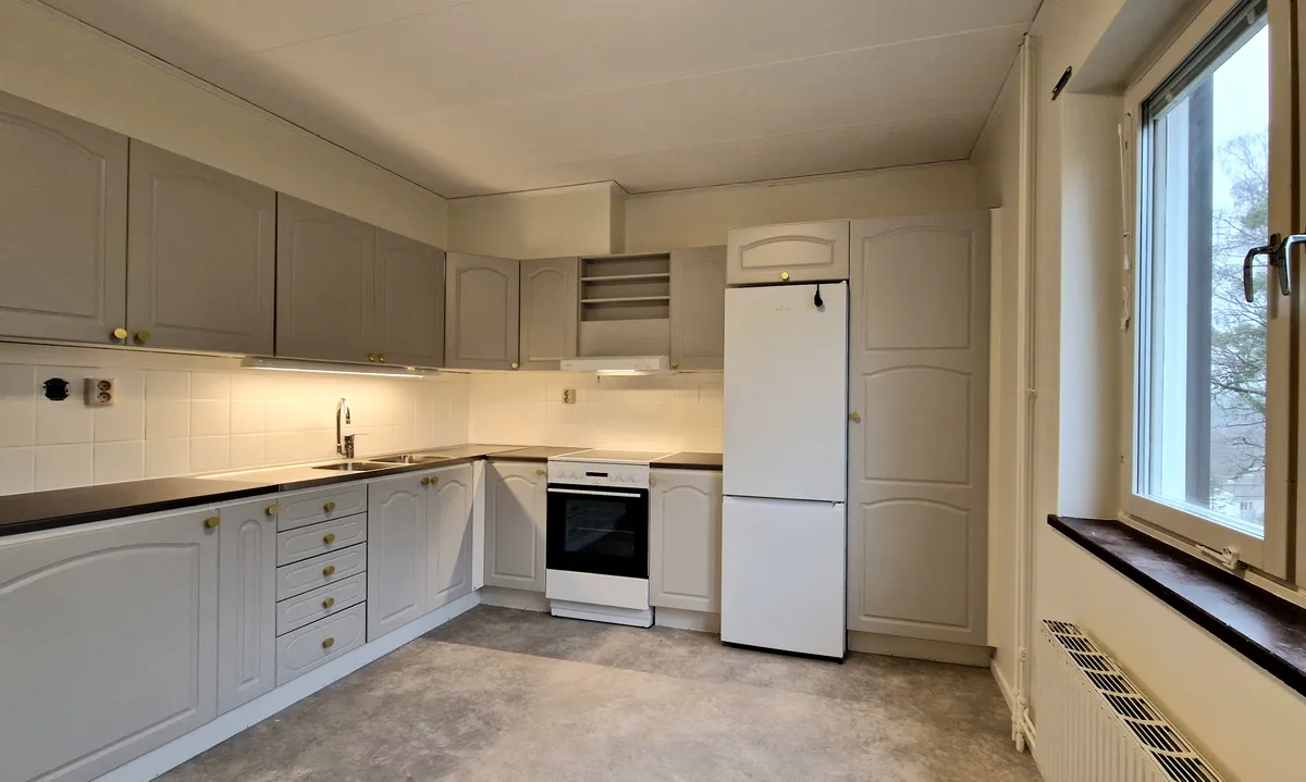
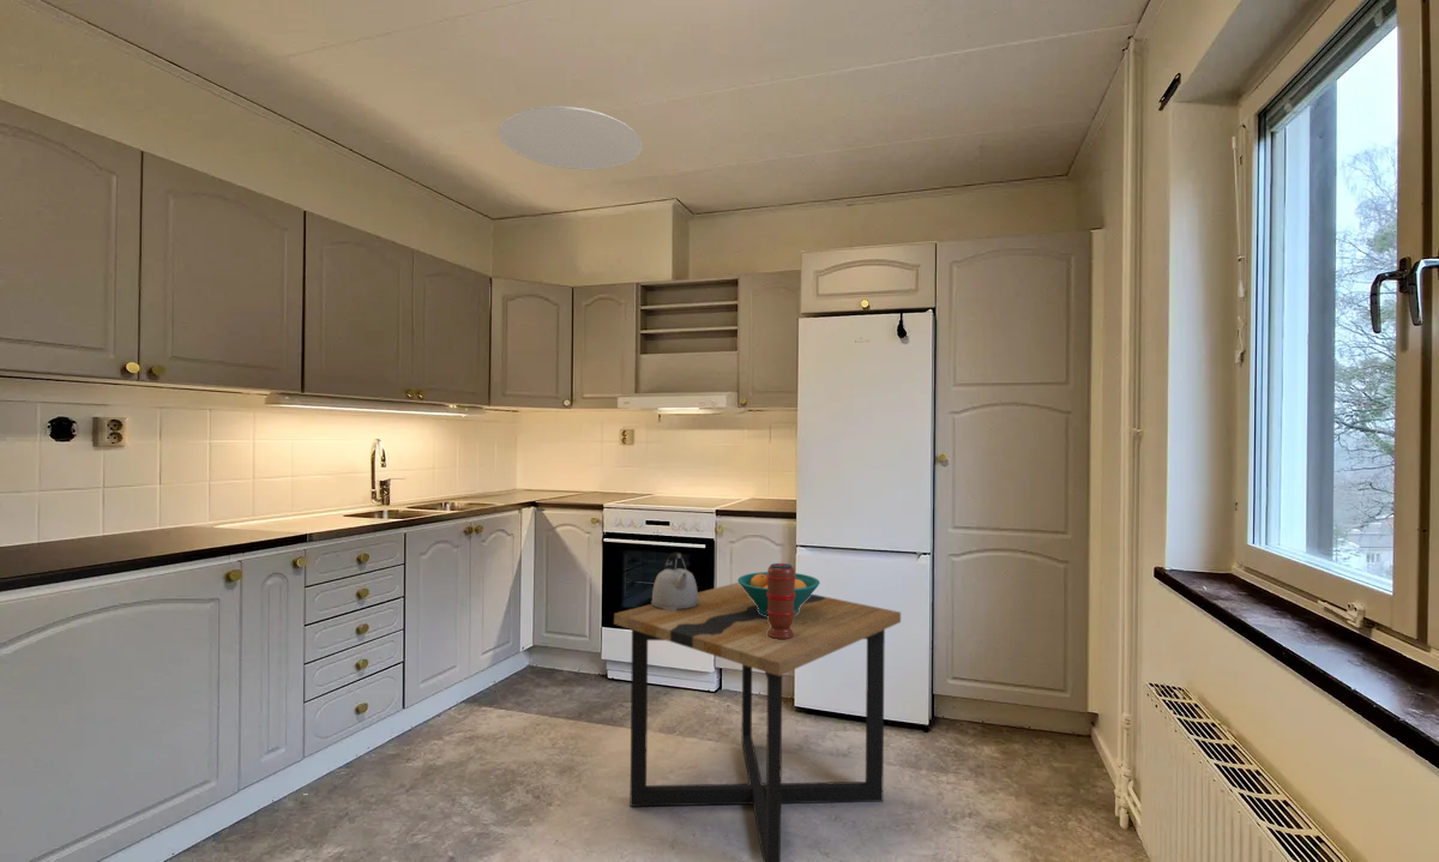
+ spice grinder (781, 598)
+ side table (751, 706)
+ fruit bowl (766, 587)
+ ceiling lamp (572, 137)
+ kettle (675, 577)
